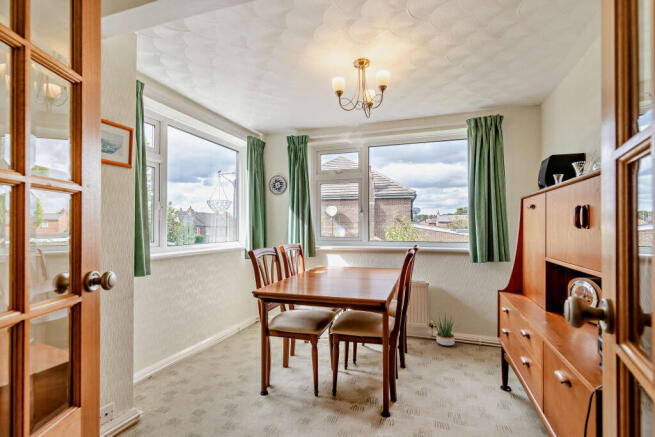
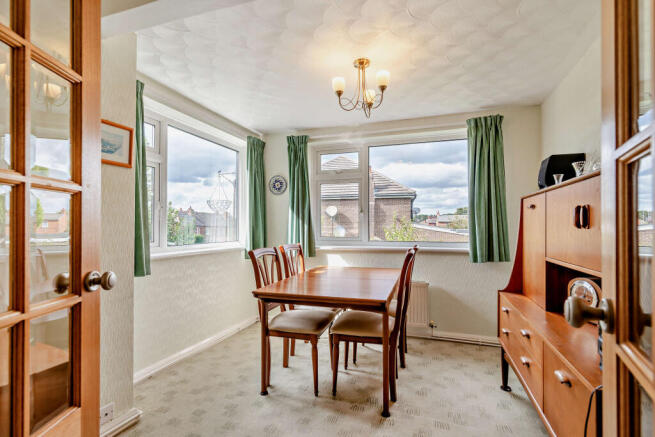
- potted plant (445, 329)
